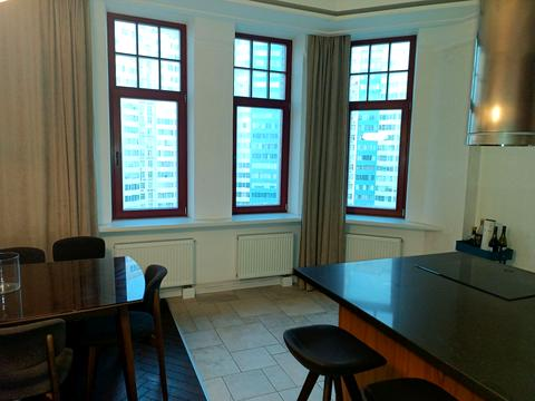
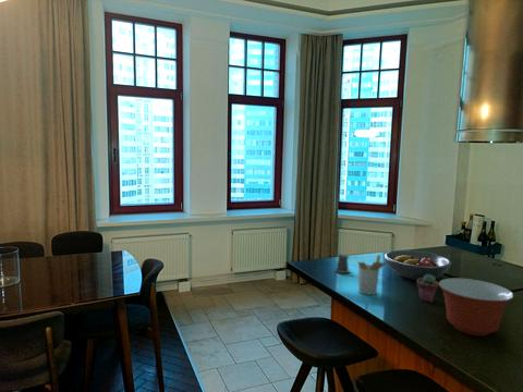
+ potted succulent (427, 286)
+ mixing bowl (473, 308)
+ utensil holder (372, 274)
+ pepper shaker (343, 262)
+ fruit bowl (416, 265)
